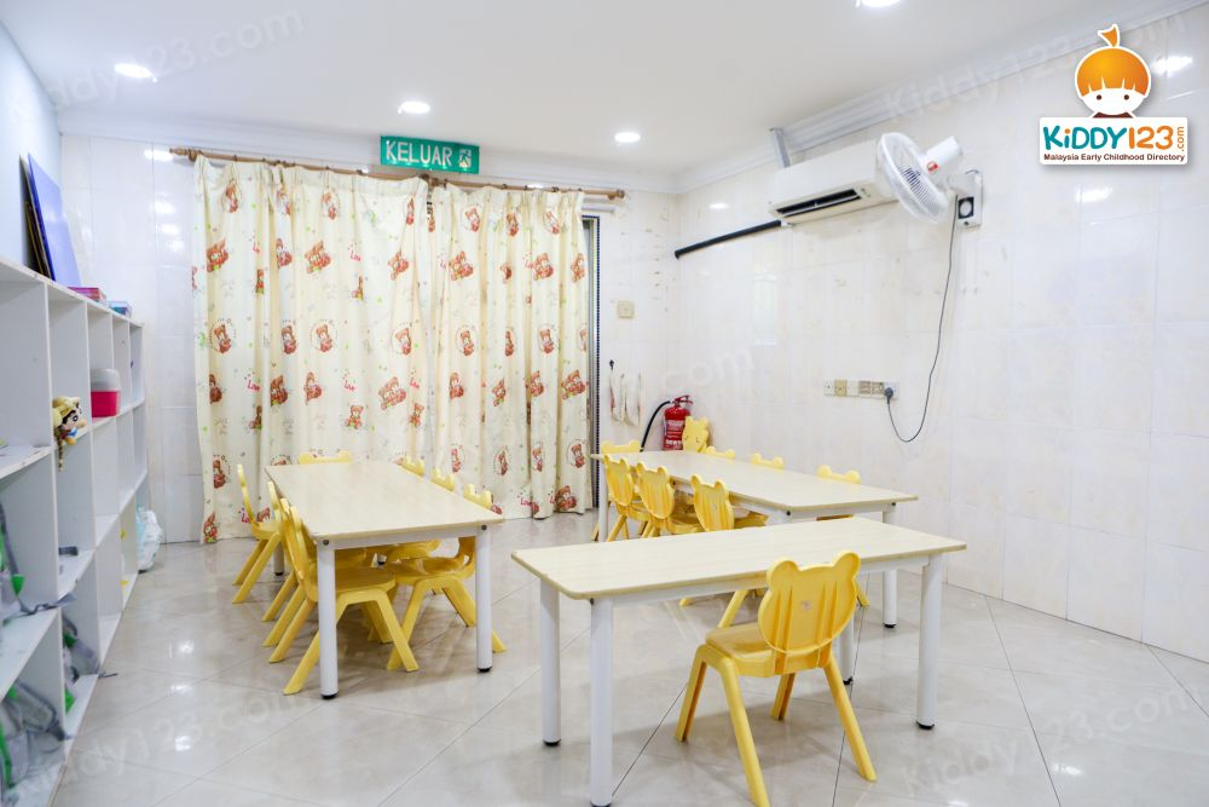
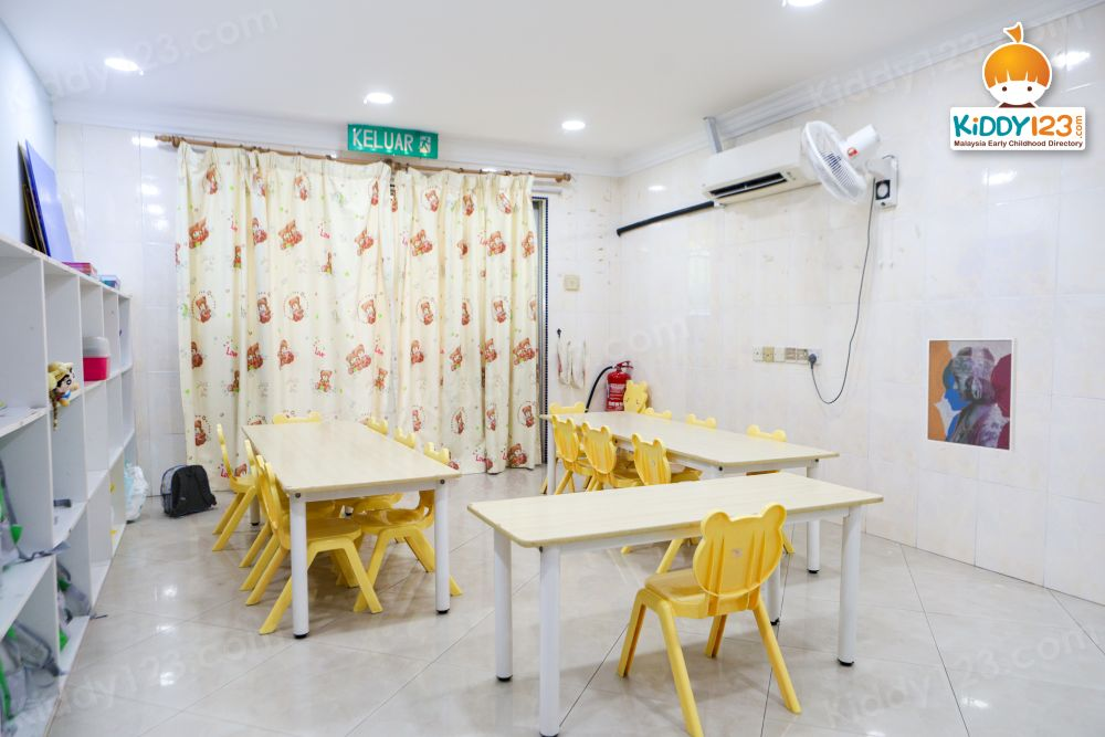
+ backpack (186, 487)
+ wall art (968, 392)
